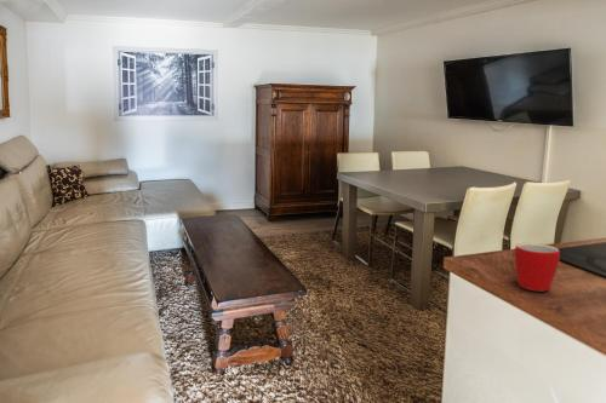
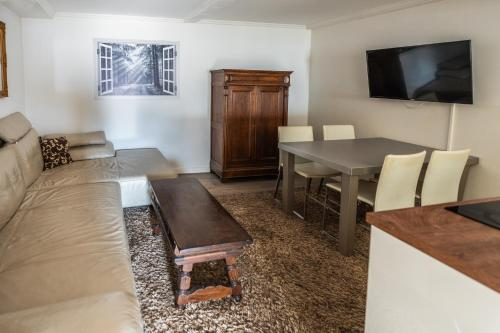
- mug (533, 265)
